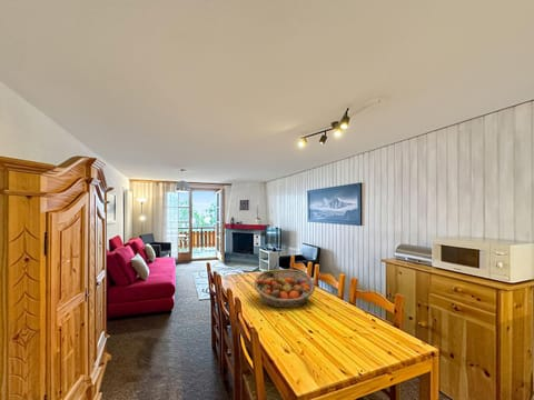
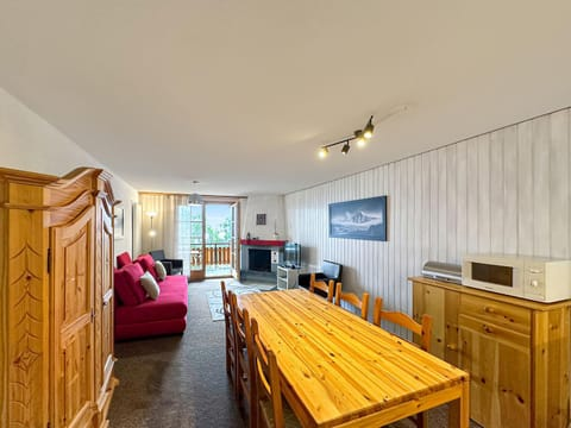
- fruit basket (284, 288)
